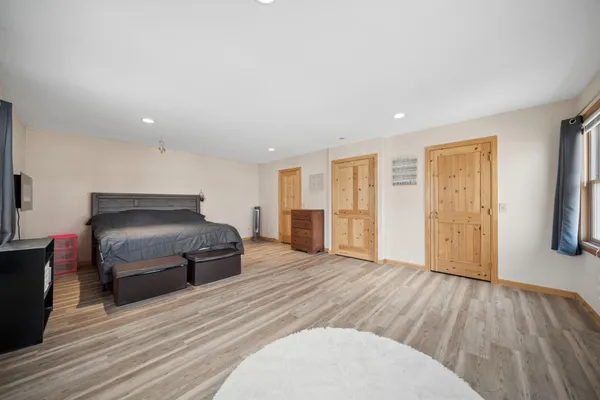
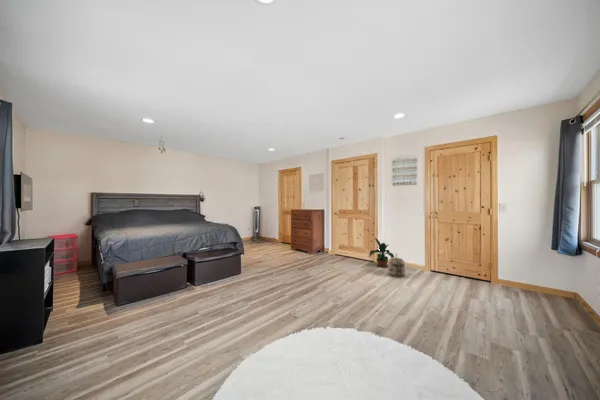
+ basket (396, 264)
+ potted plant (382, 252)
